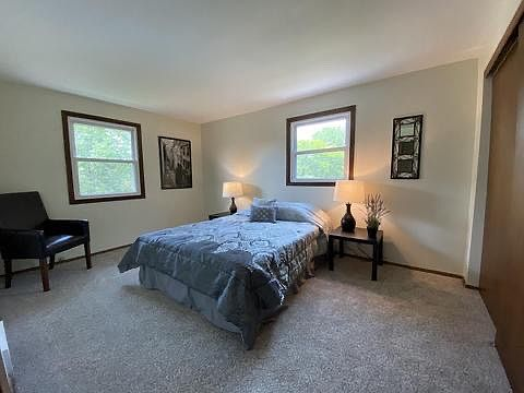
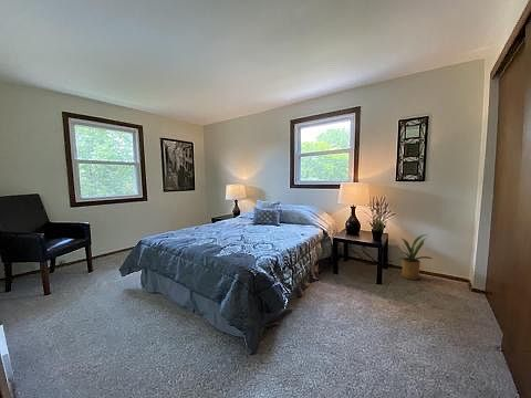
+ house plant (409, 254)
